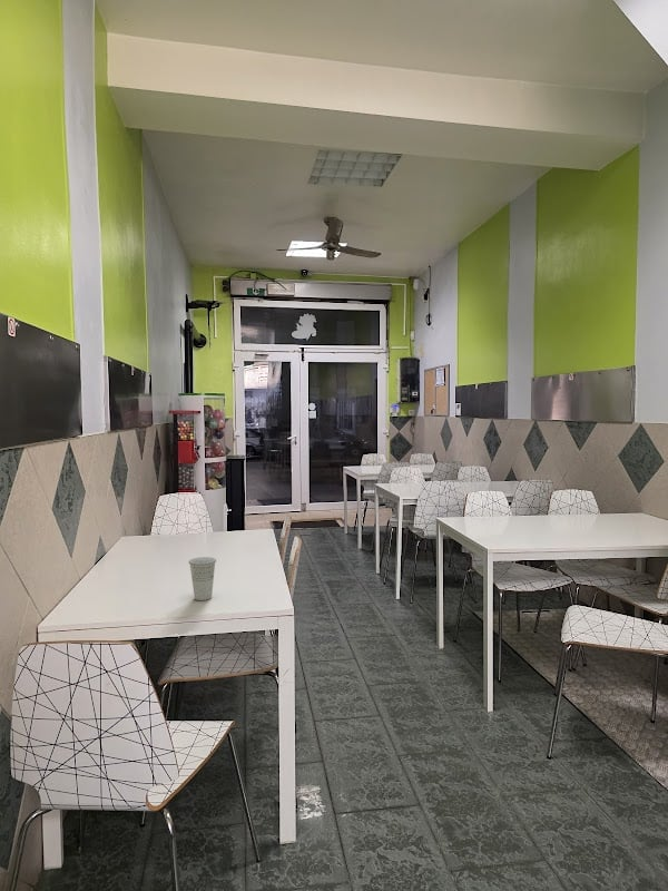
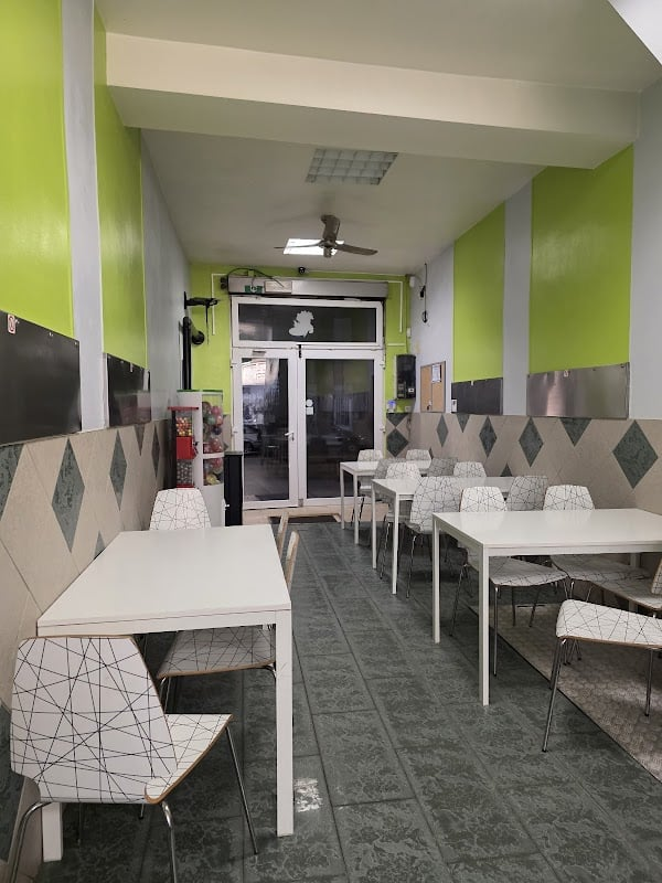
- cup (203, 578)
